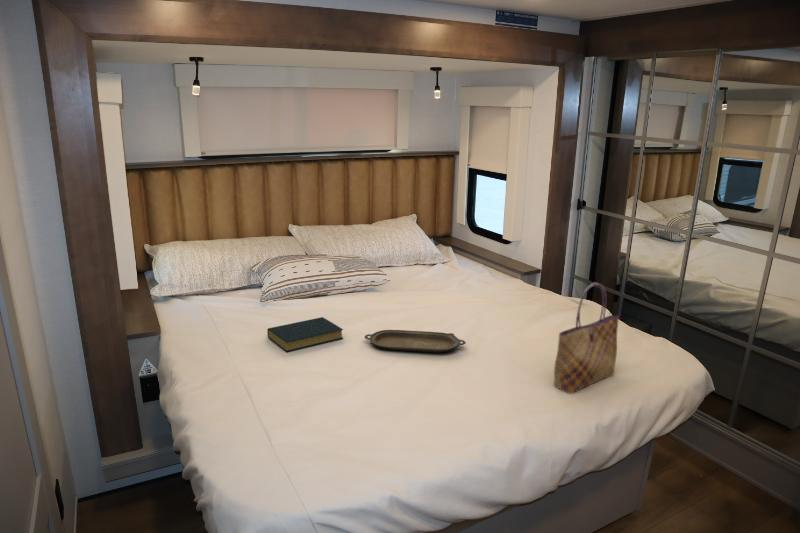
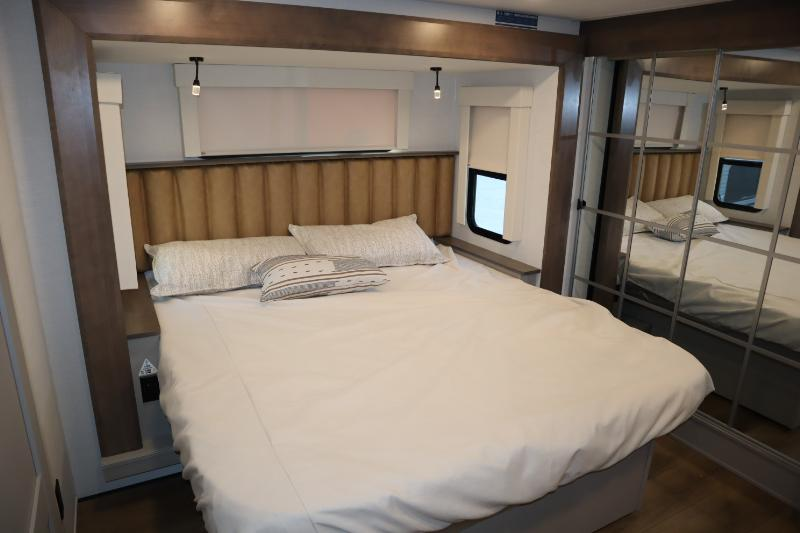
- serving tray (414, 341)
- tote bag (589, 333)
- hardback book (305, 333)
